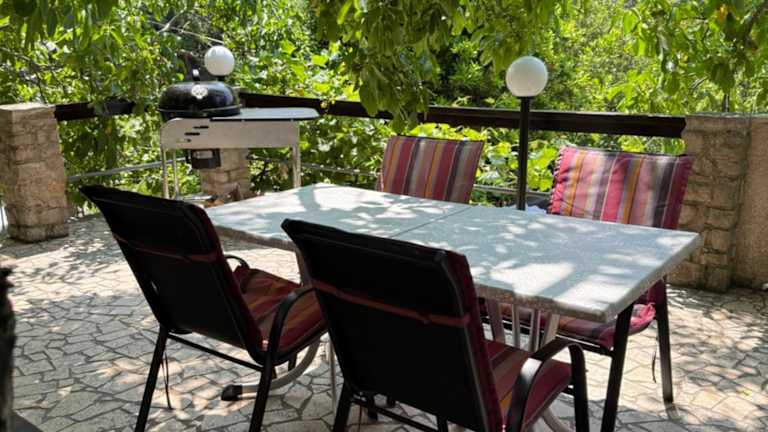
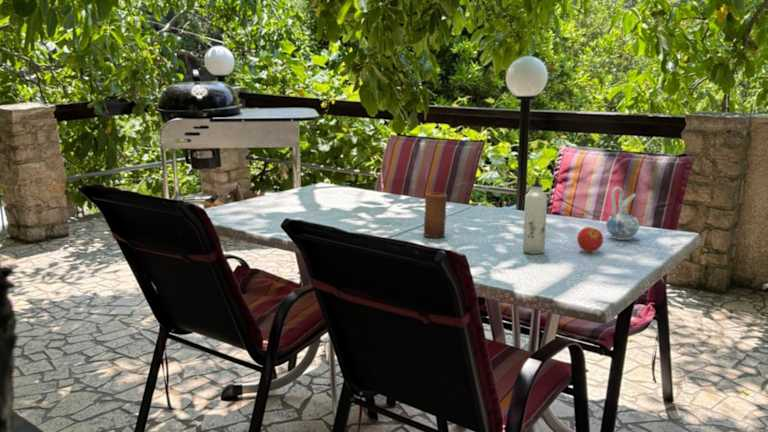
+ ceramic pitcher (623, 212)
+ candle (435, 214)
+ water bottle (535, 213)
+ fruit (590, 239)
